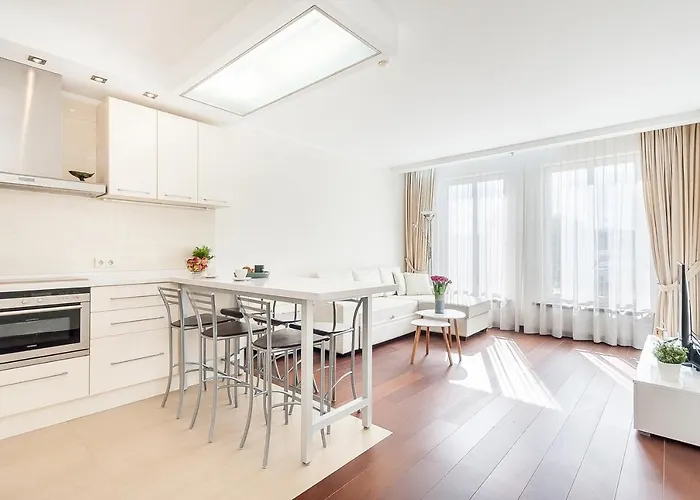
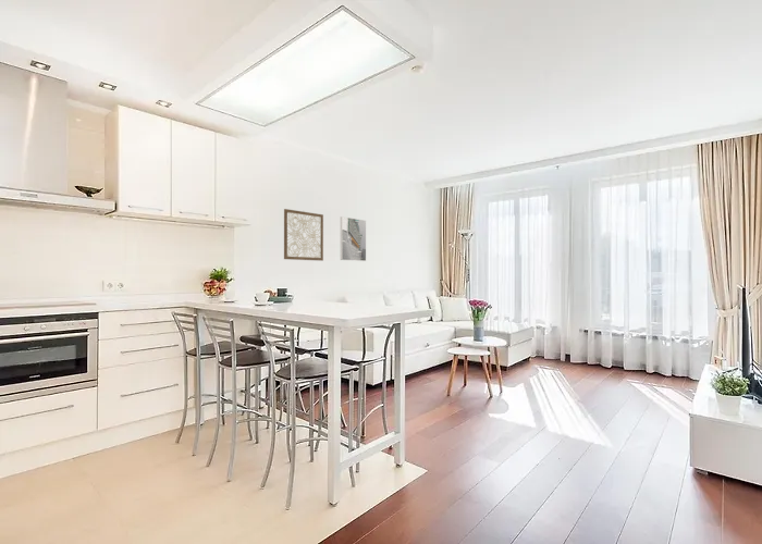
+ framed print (353, 239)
+ wall art (303, 236)
